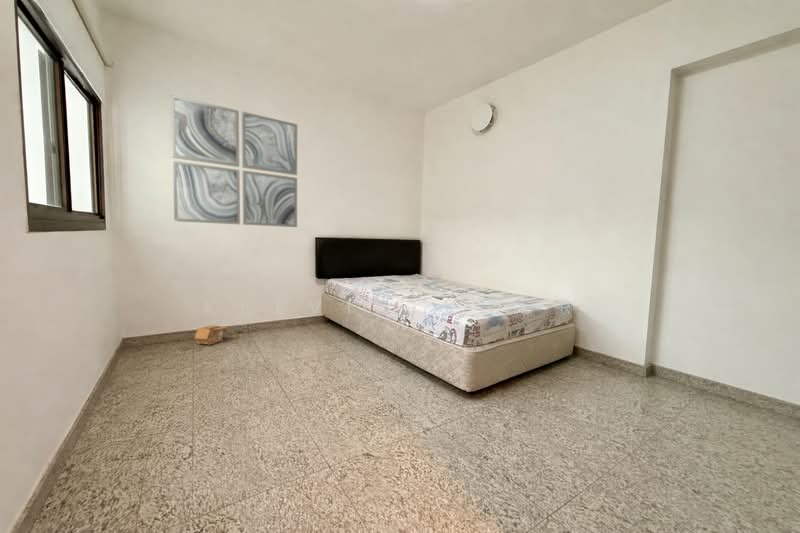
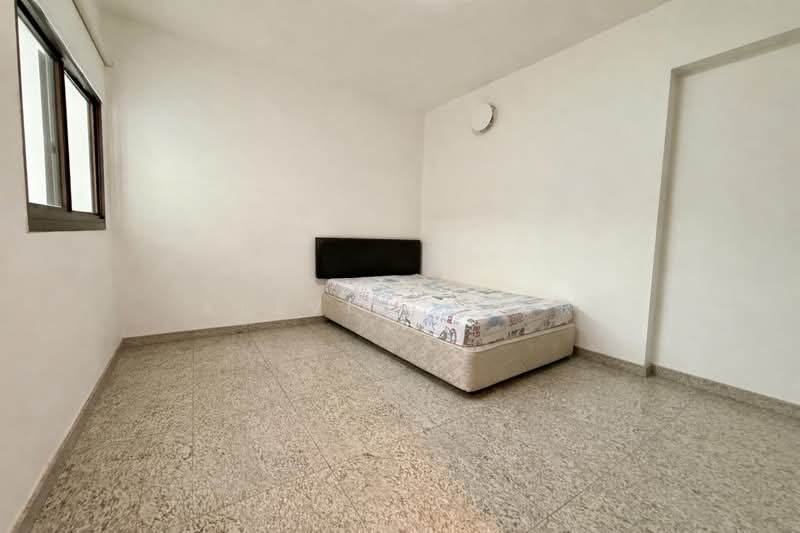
- carton (212, 334)
- wall art (242, 167)
